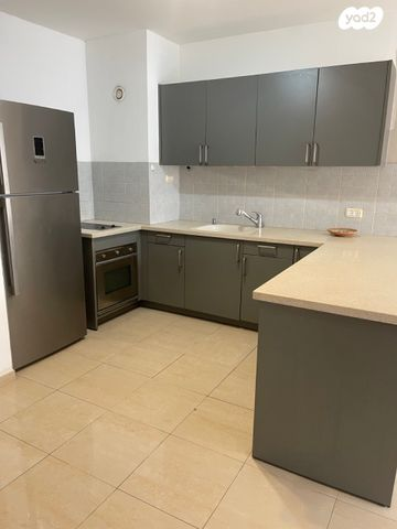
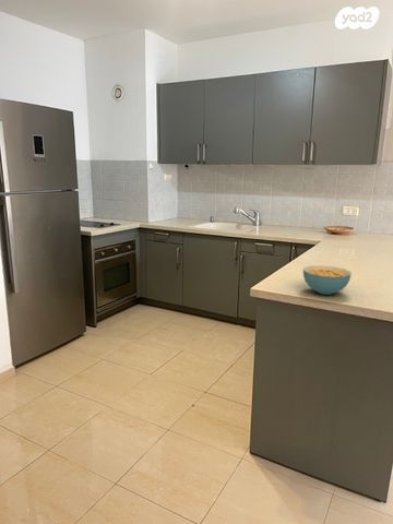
+ cereal bowl (325, 282)
